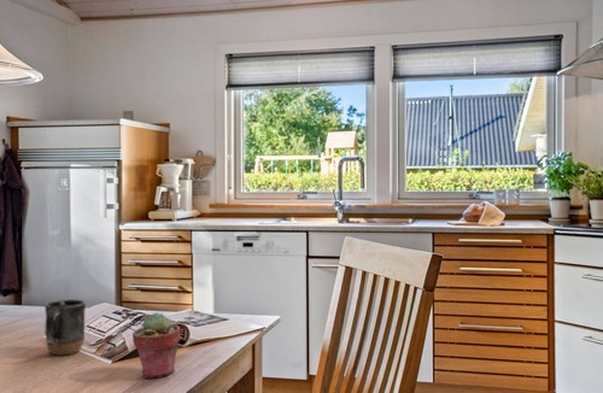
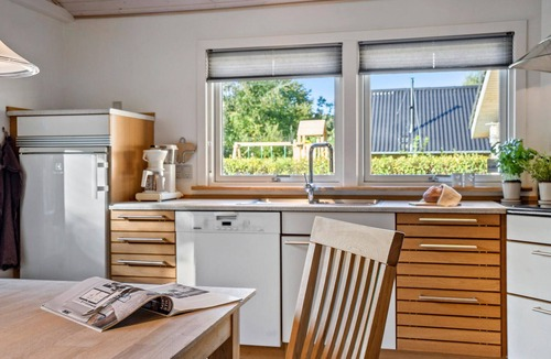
- potted succulent (157, 342)
- mug (60, 325)
